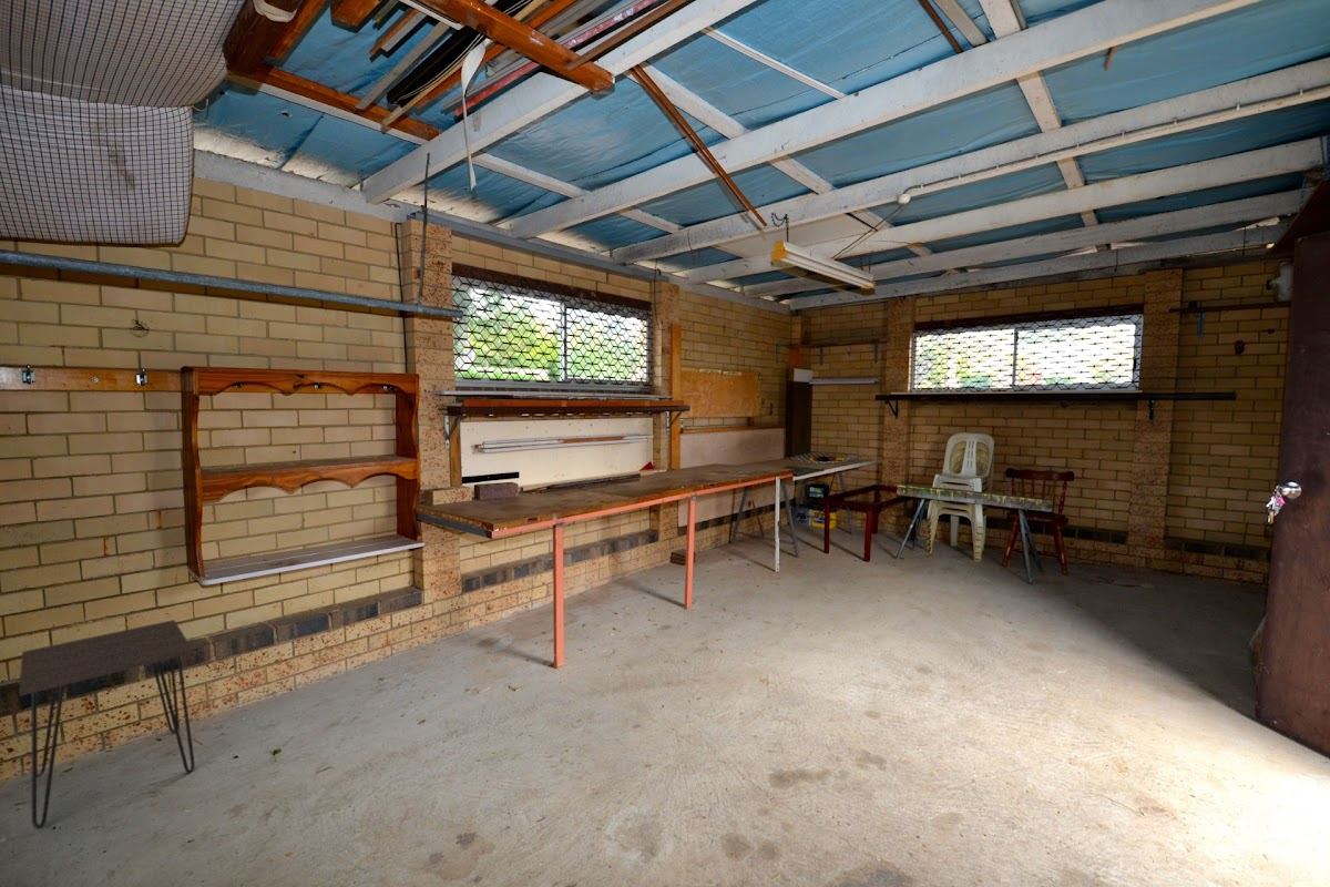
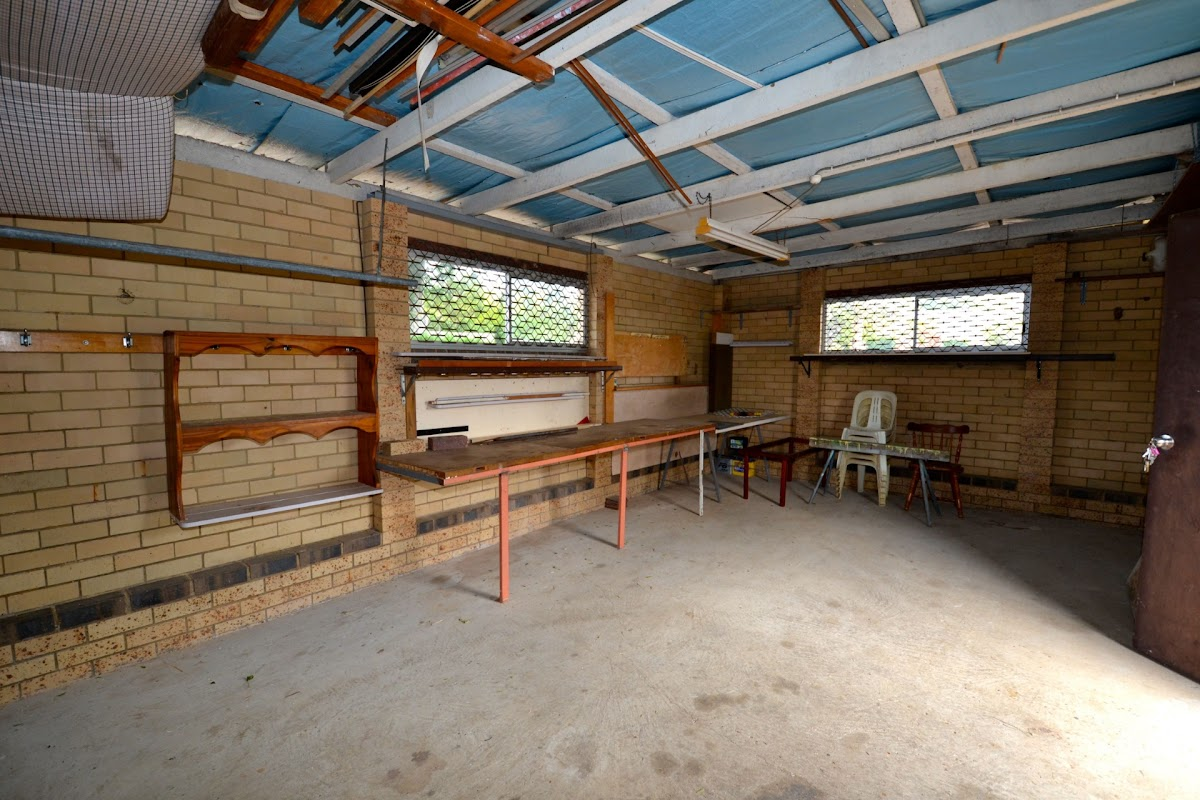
- desk (101, 675)
